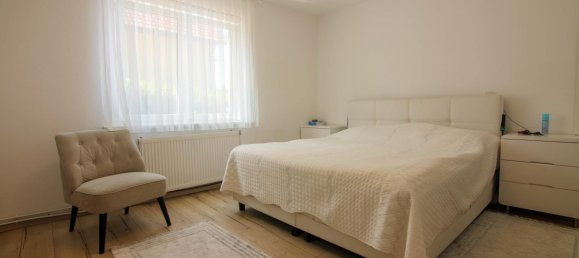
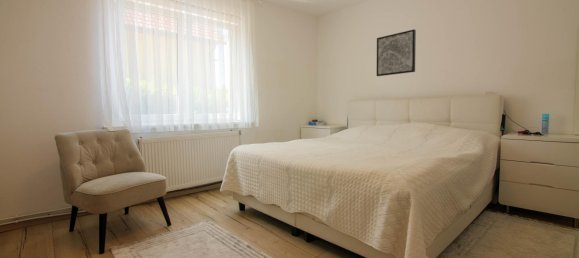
+ wall art (395, 54)
